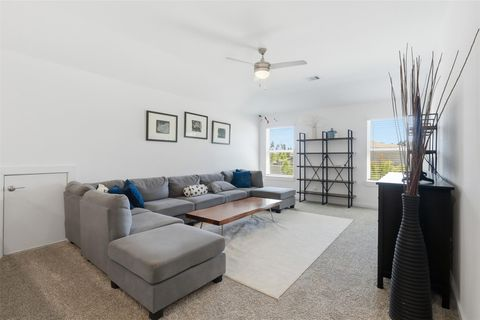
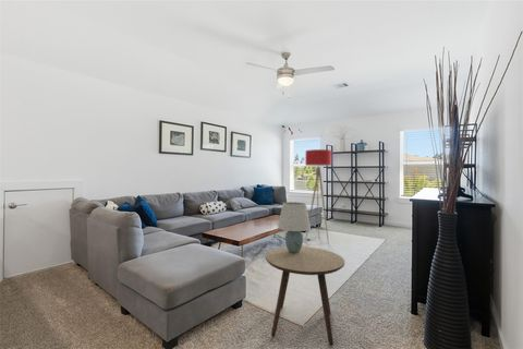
+ side table (319, 288)
+ table lamp (293, 227)
+ floor lamp (317, 195)
